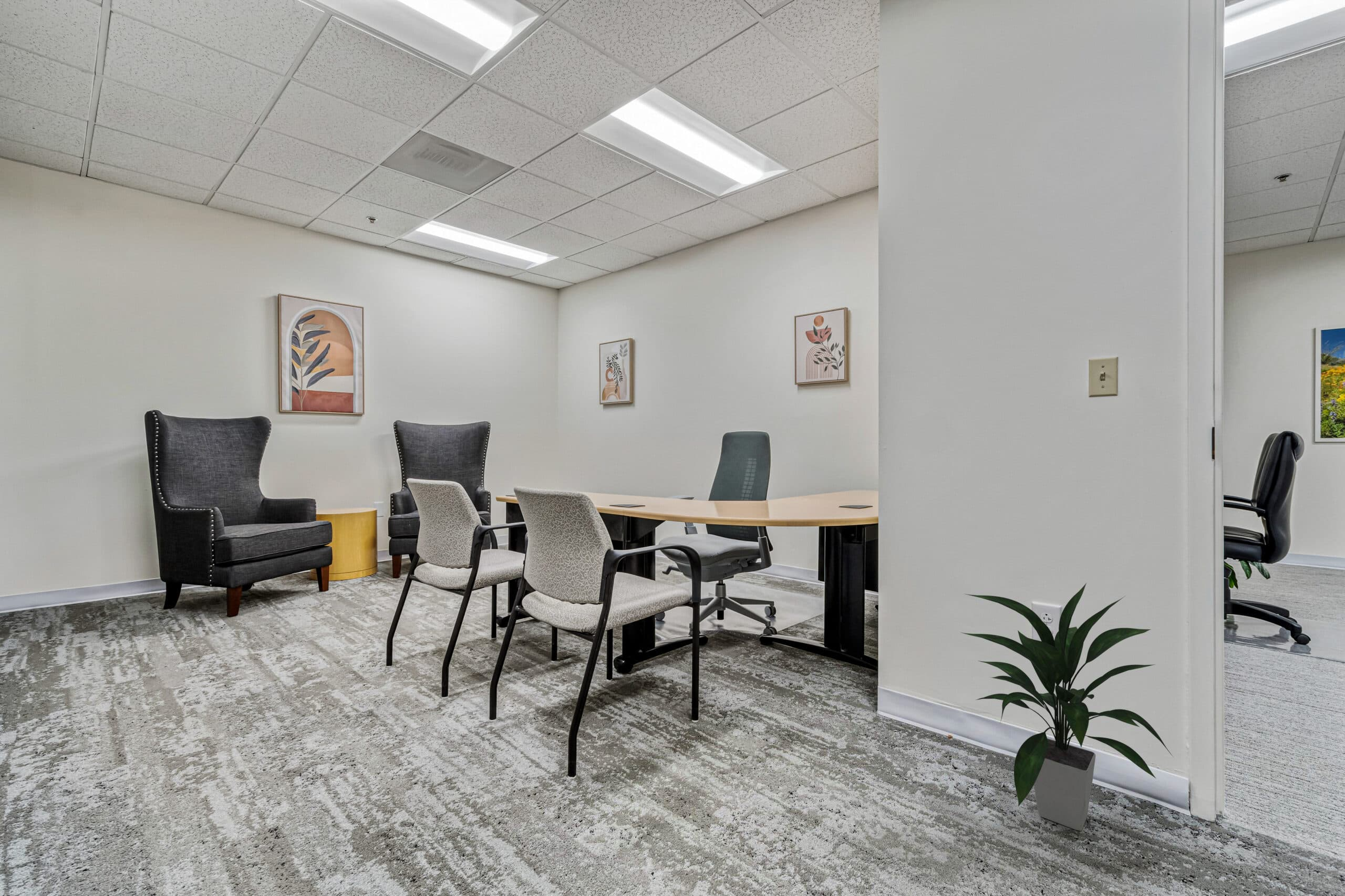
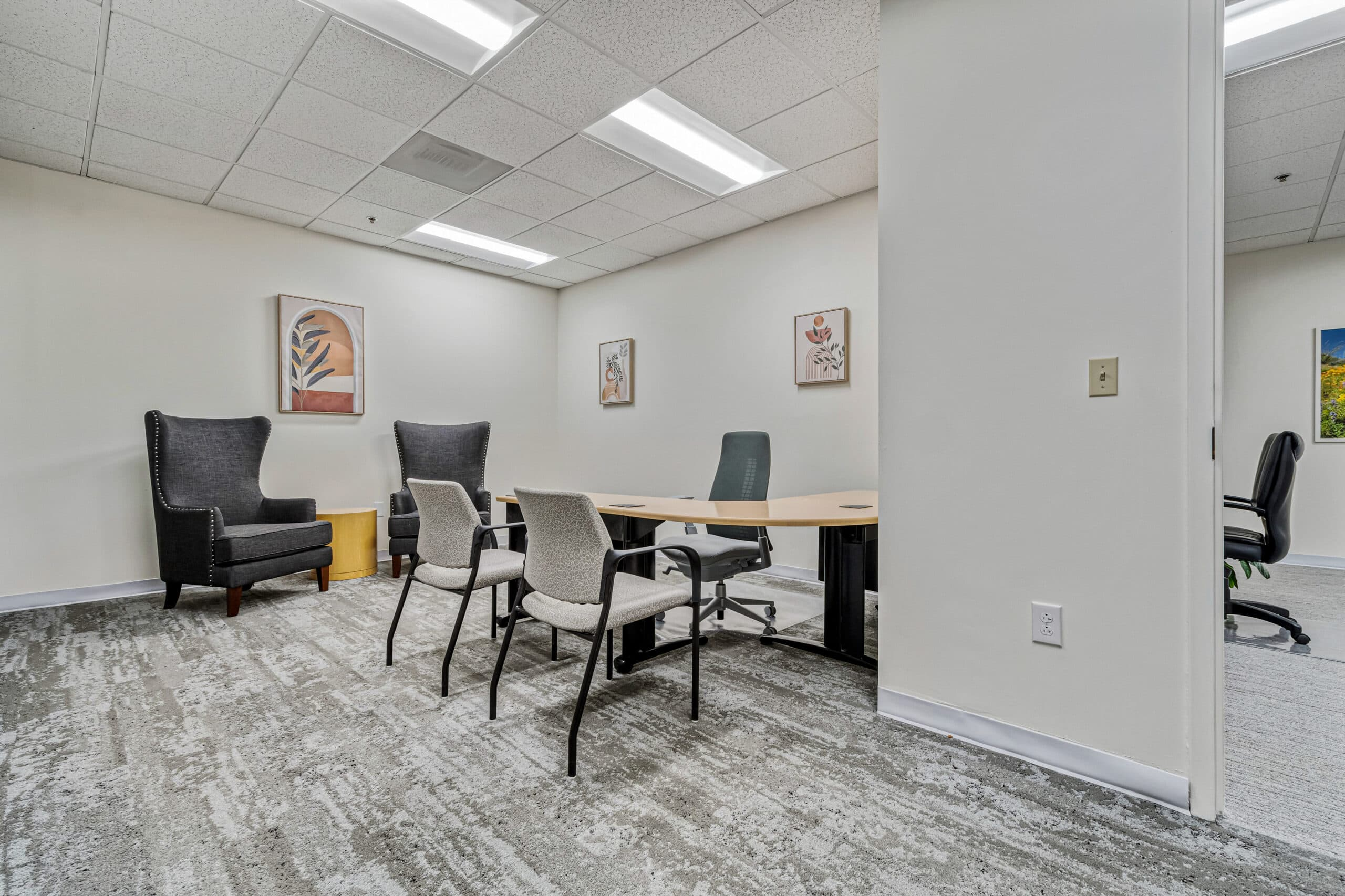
- indoor plant (1055, 700)
